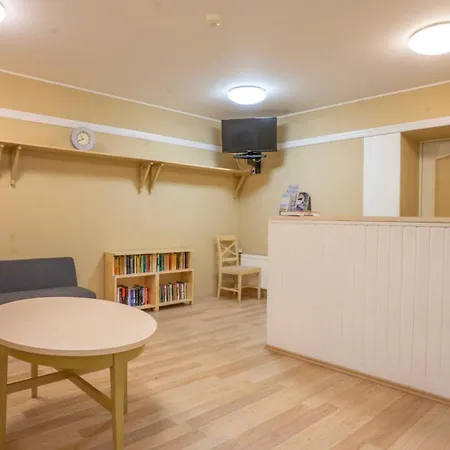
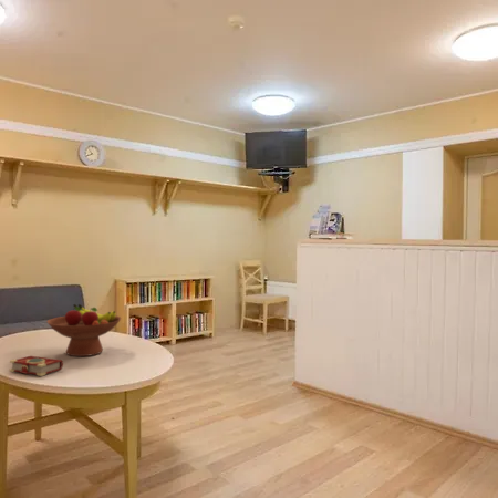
+ book (33, 363)
+ fruit bowl (84, 329)
